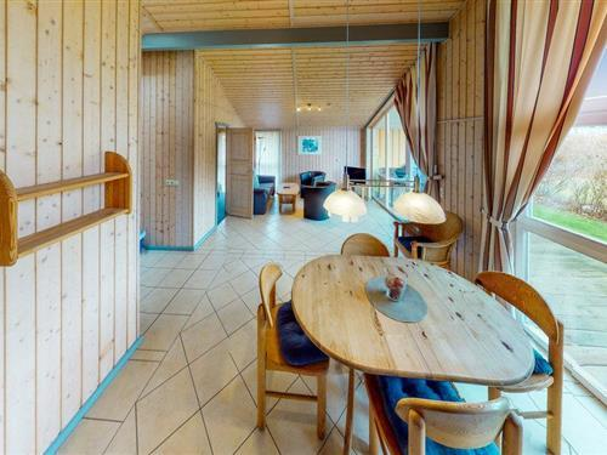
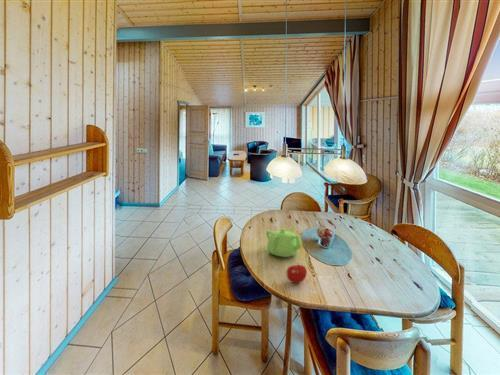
+ fruit (296, 272)
+ teapot (284, 240)
